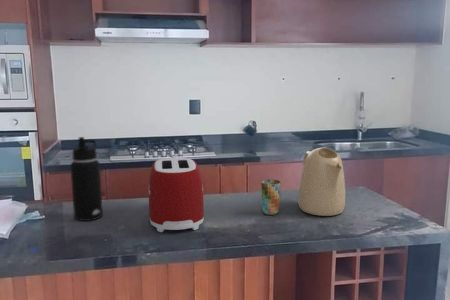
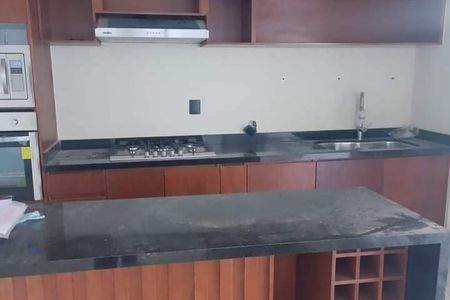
- water bottle (86, 176)
- toaster (175, 190)
- cup (270, 197)
- kettle (320, 178)
